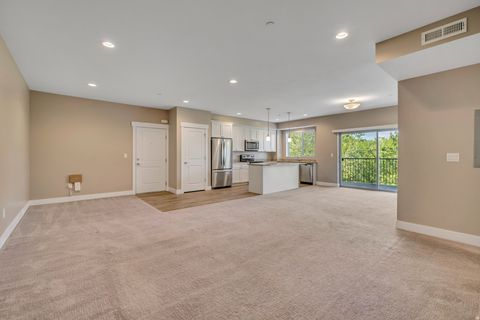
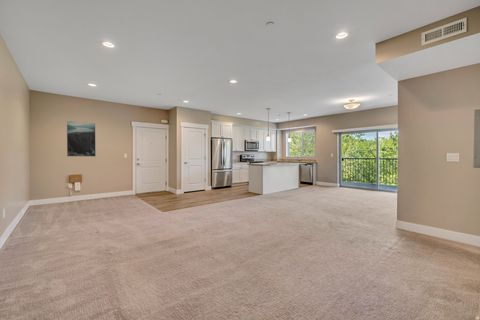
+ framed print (81, 139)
